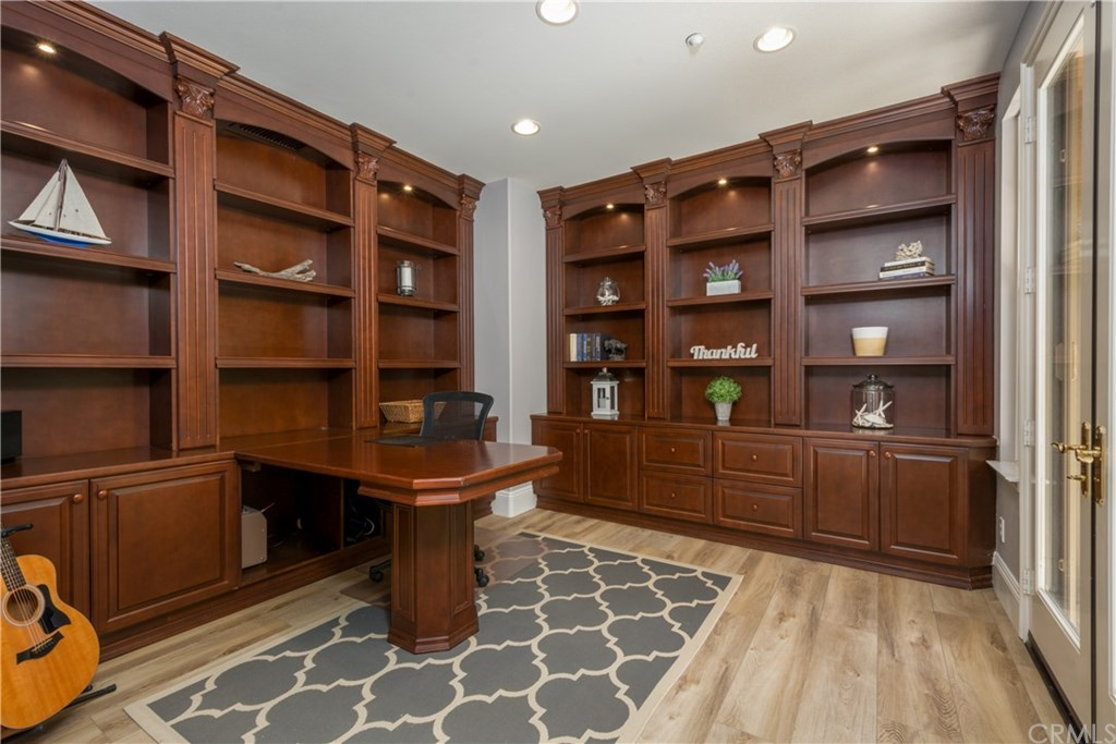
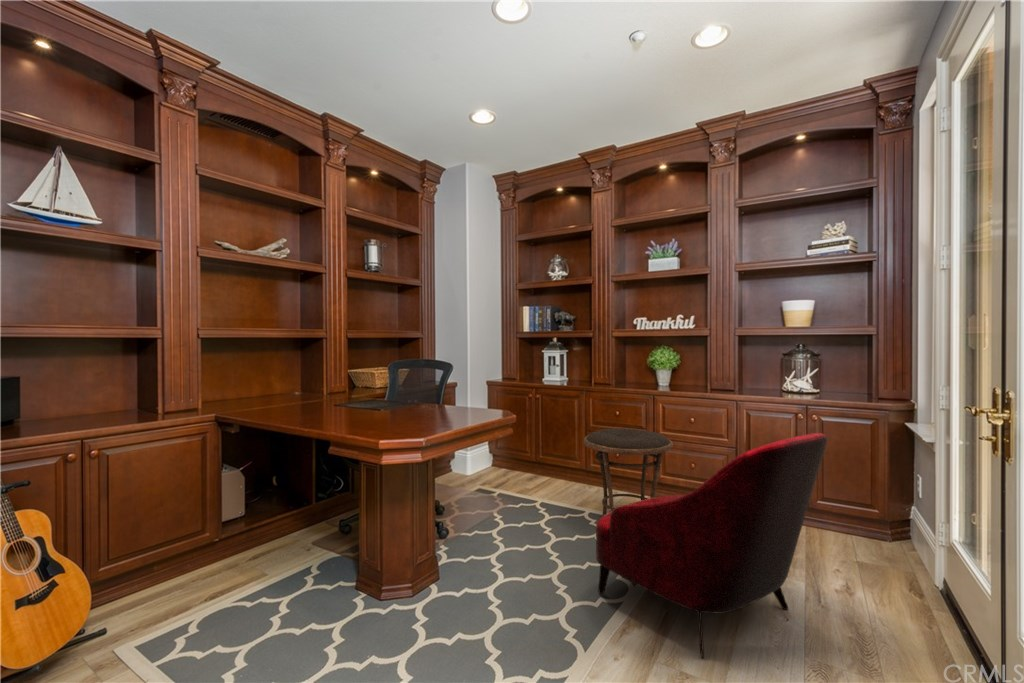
+ side table (628, 467)
+ armchair (707, 514)
